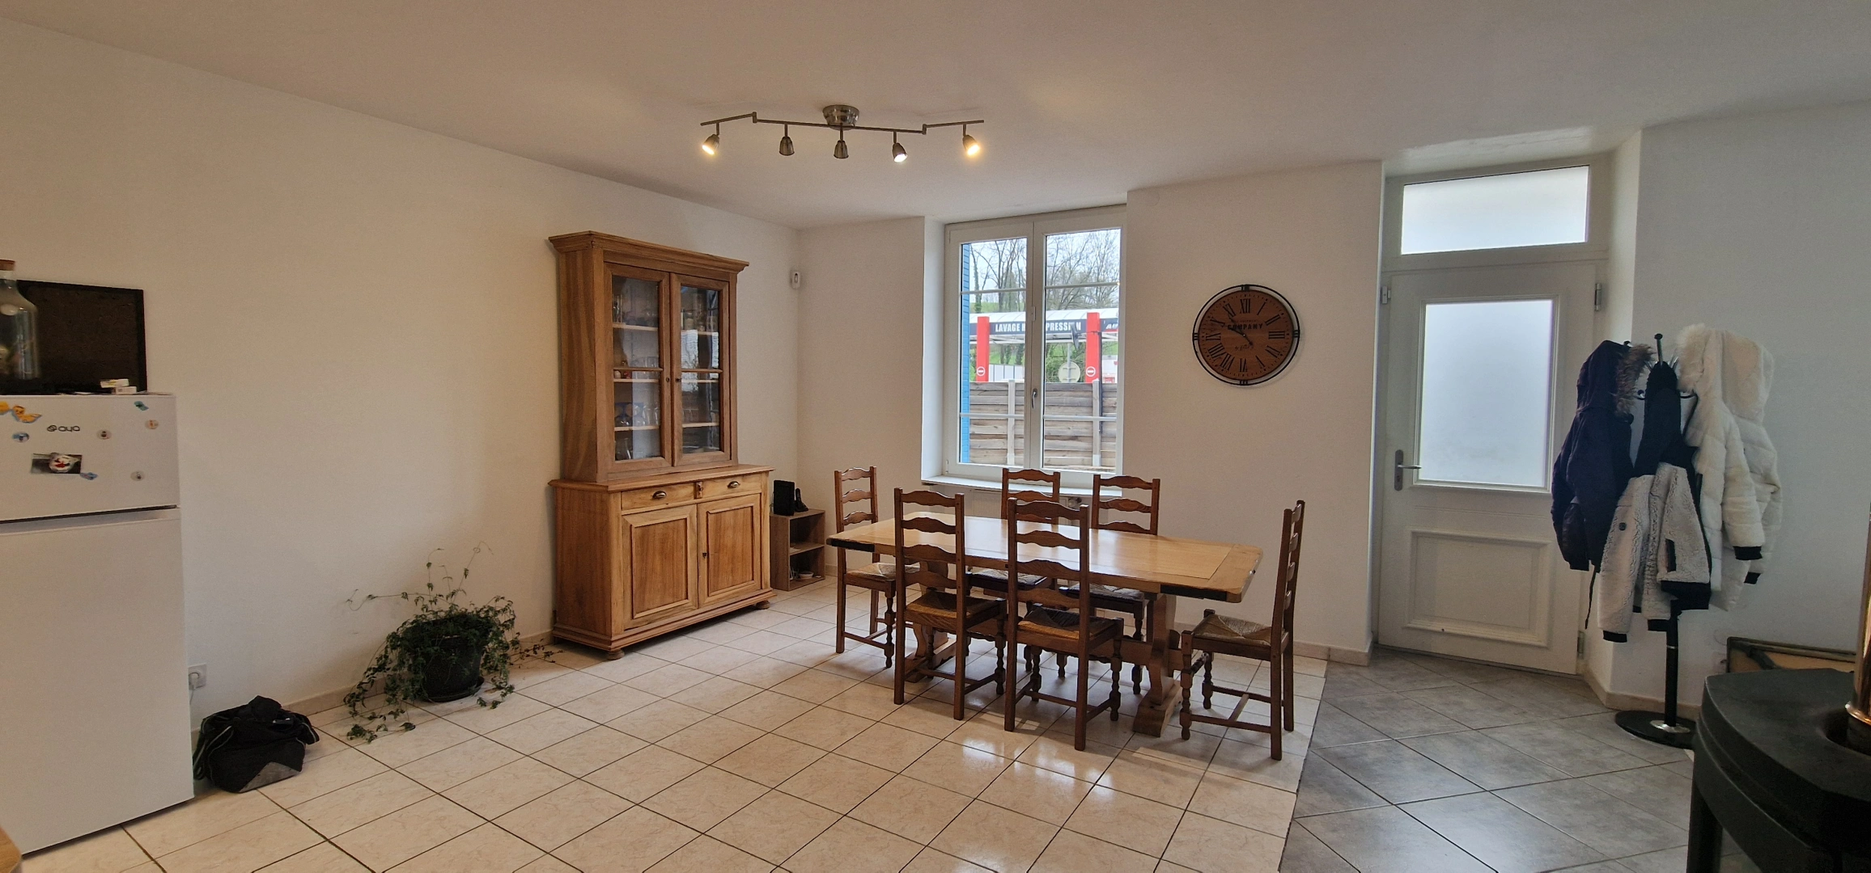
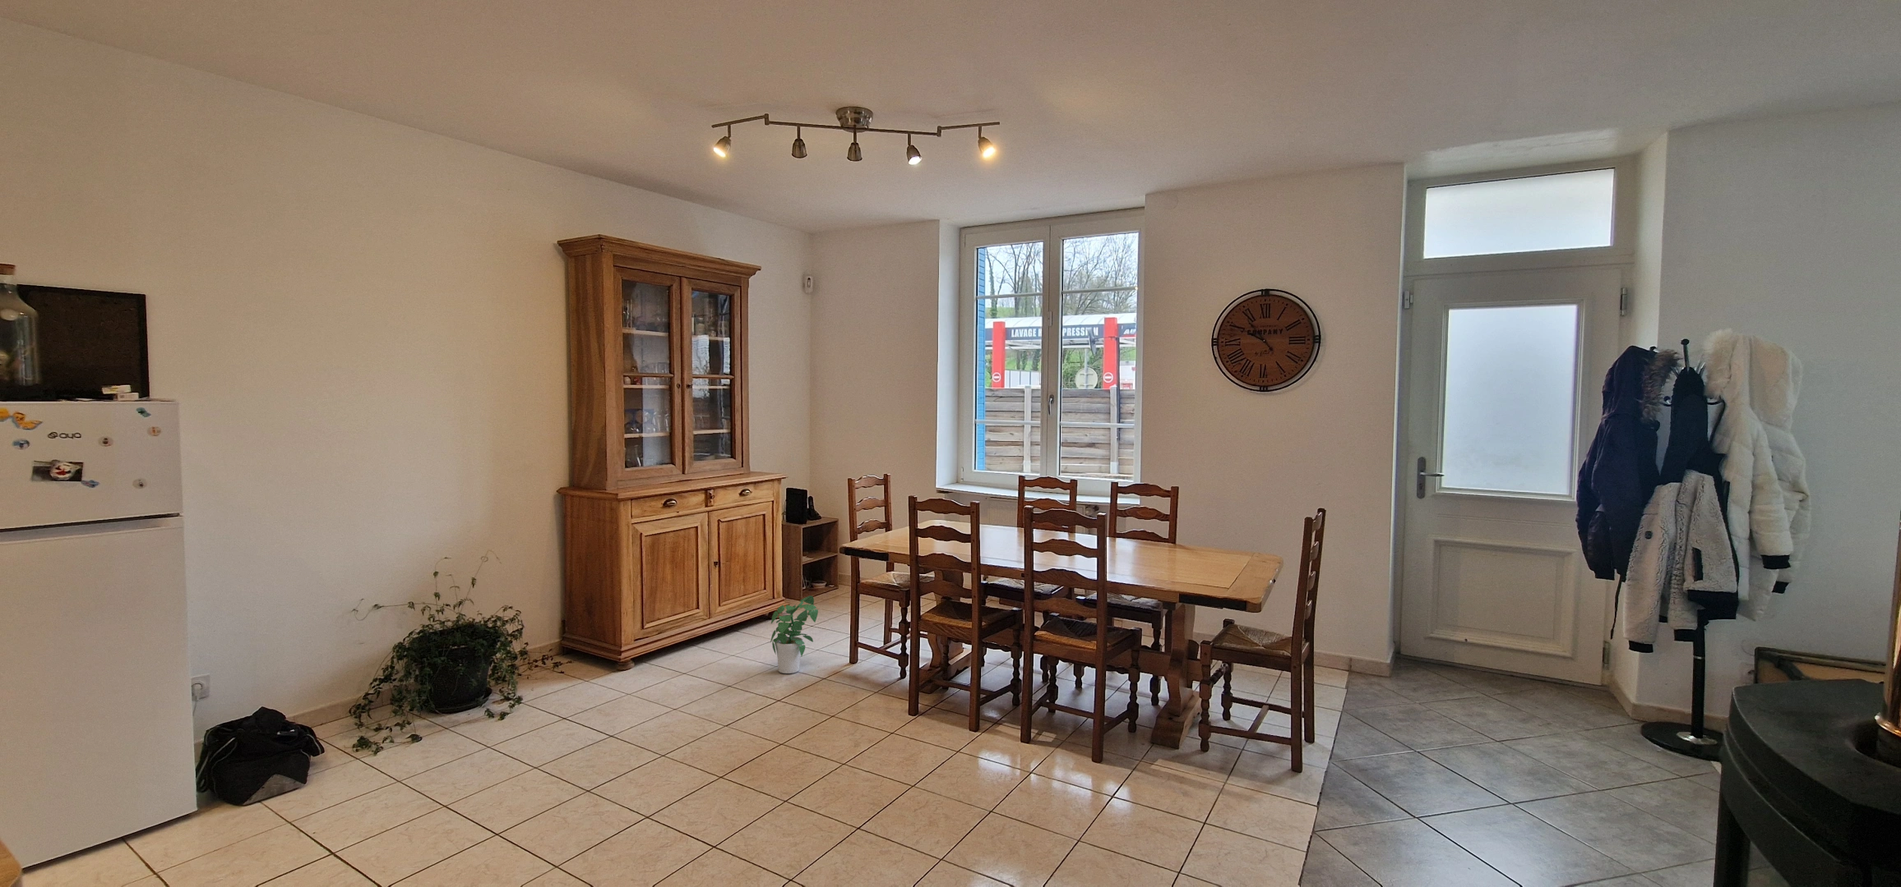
+ potted plant (794, 634)
